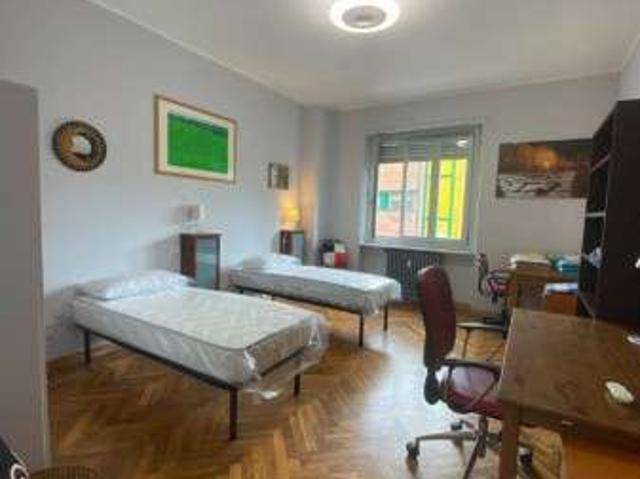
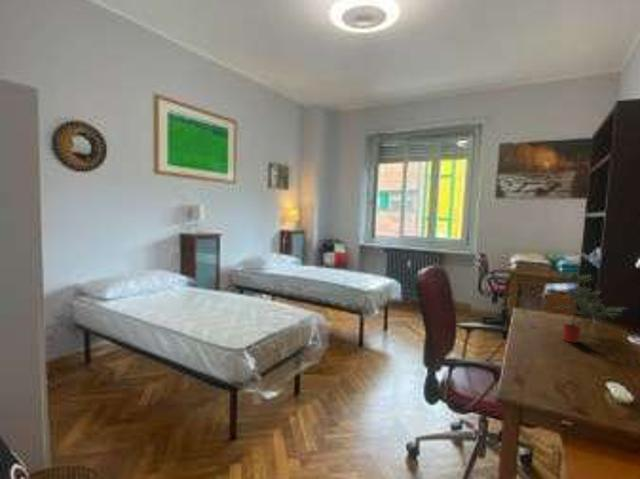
+ potted plant (585, 308)
